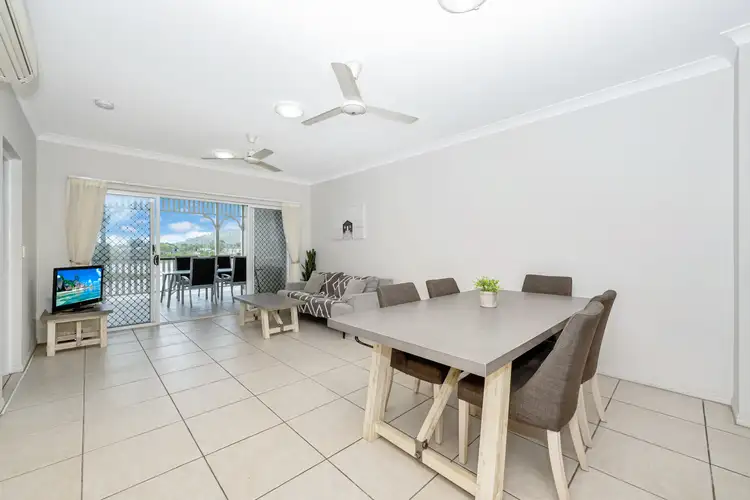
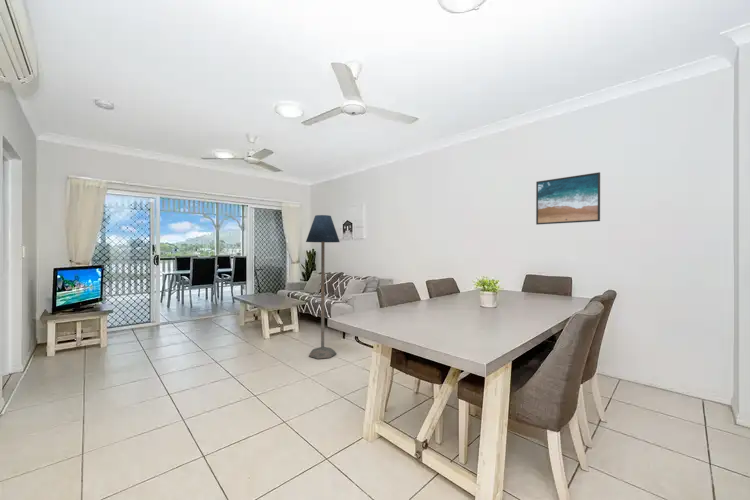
+ floor lamp (322, 284)
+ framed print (566, 200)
